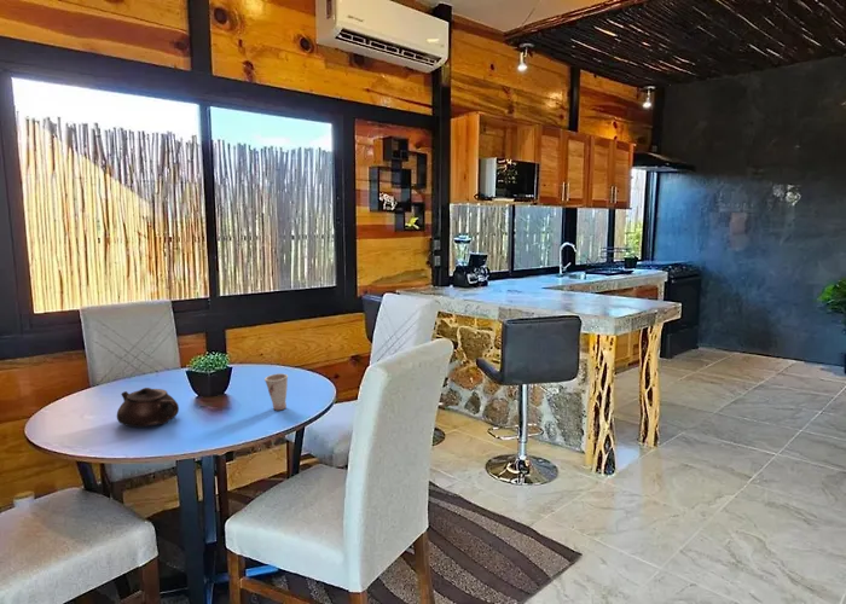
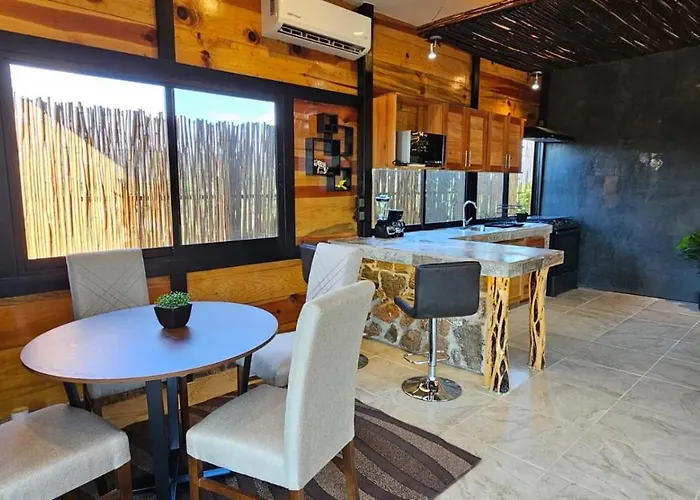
- cup (276, 391)
- teapot (147, 405)
